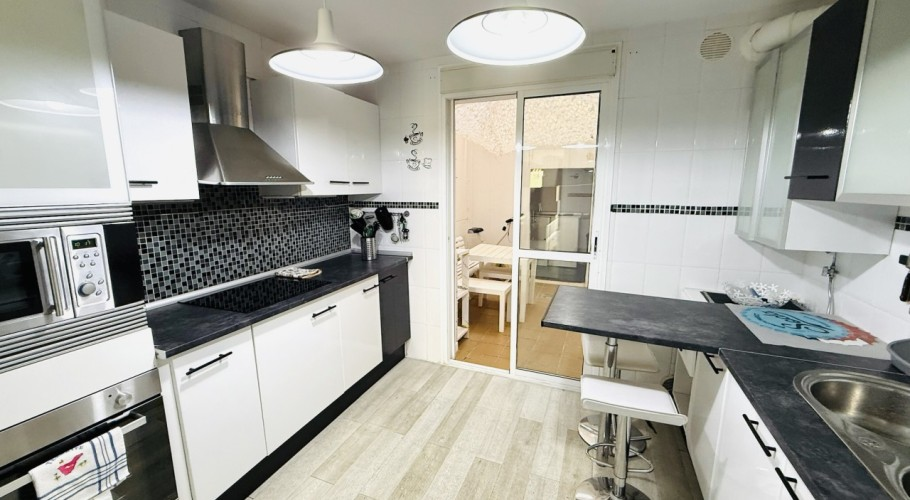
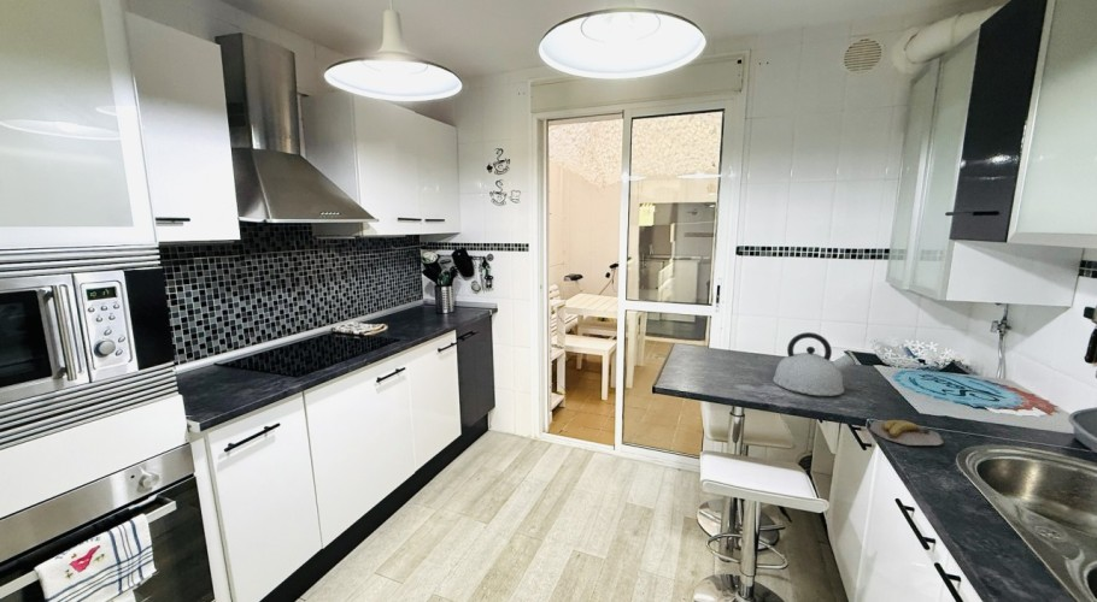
+ banana (905, 429)
+ kettle (813, 359)
